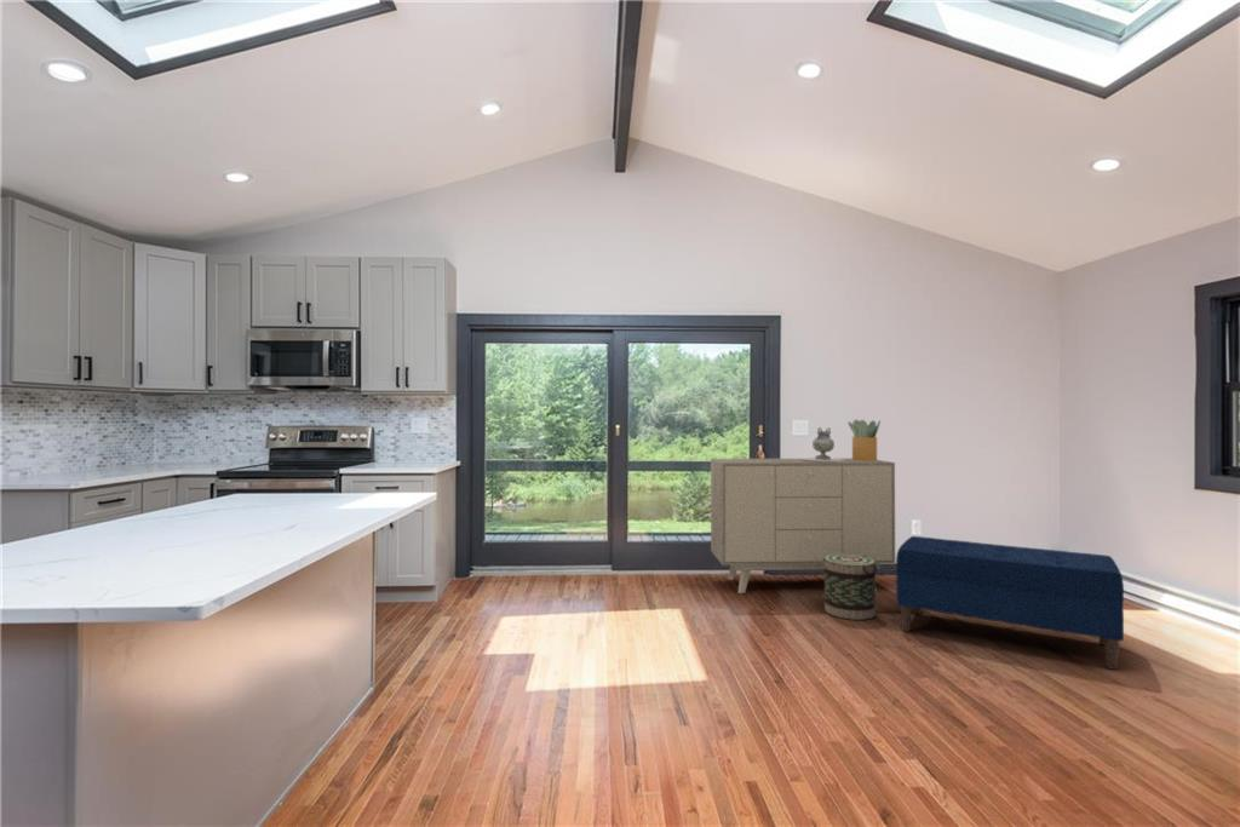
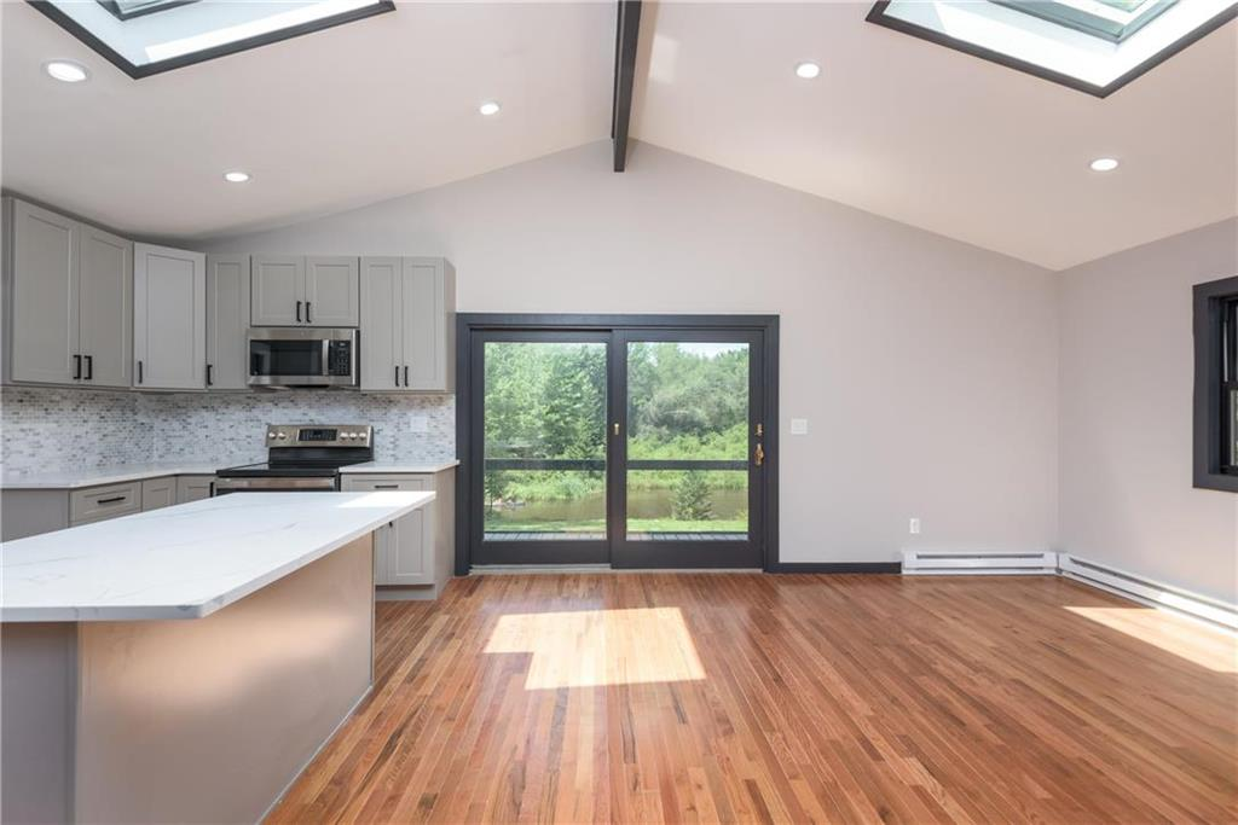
- basket (850, 584)
- decorative vase (822, 443)
- bench (1001, 595)
- potted plant (865, 438)
- sideboard (799, 522)
